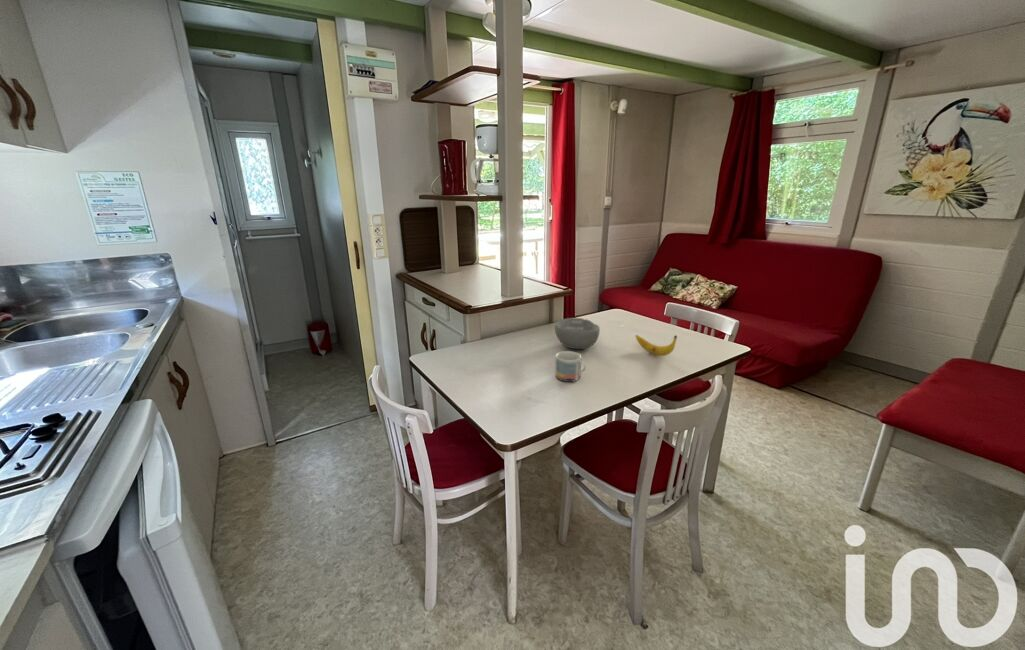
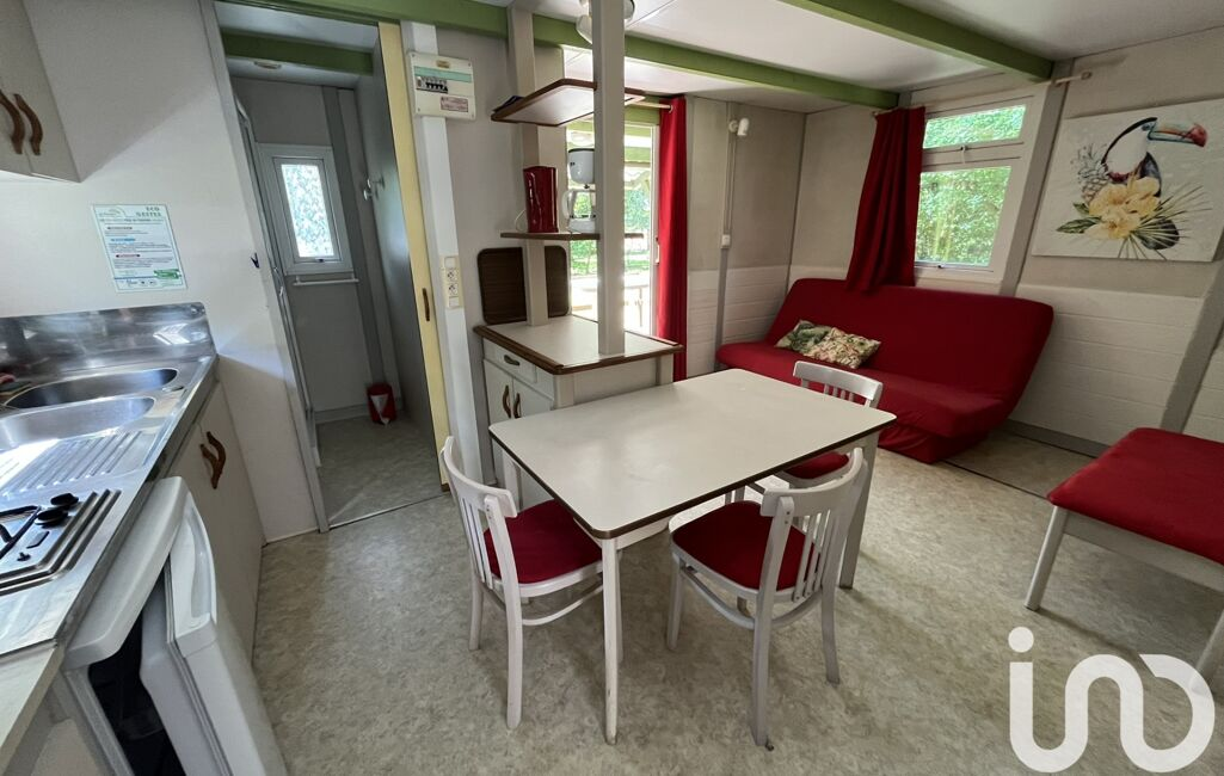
- banana (652, 344)
- bowl (576, 335)
- mug (571, 368)
